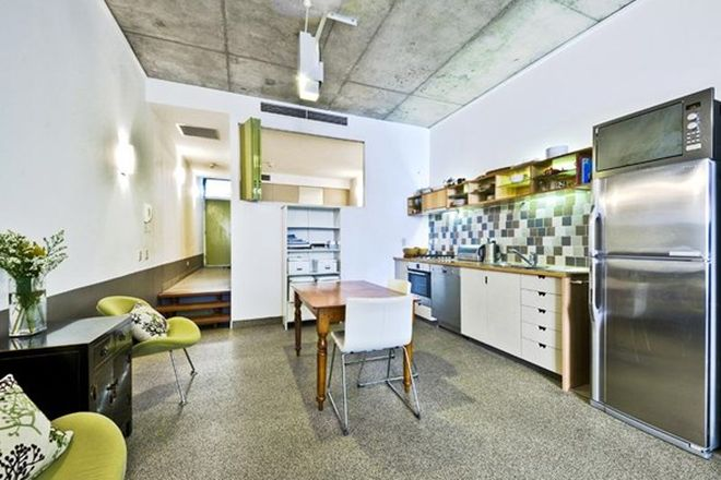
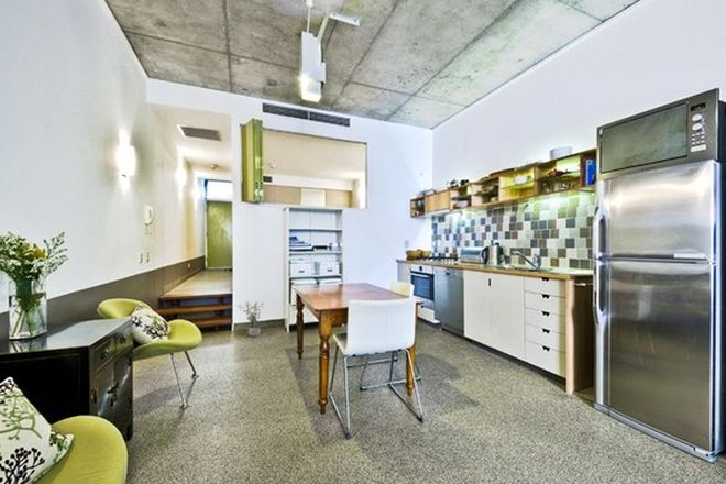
+ potted plant (252, 318)
